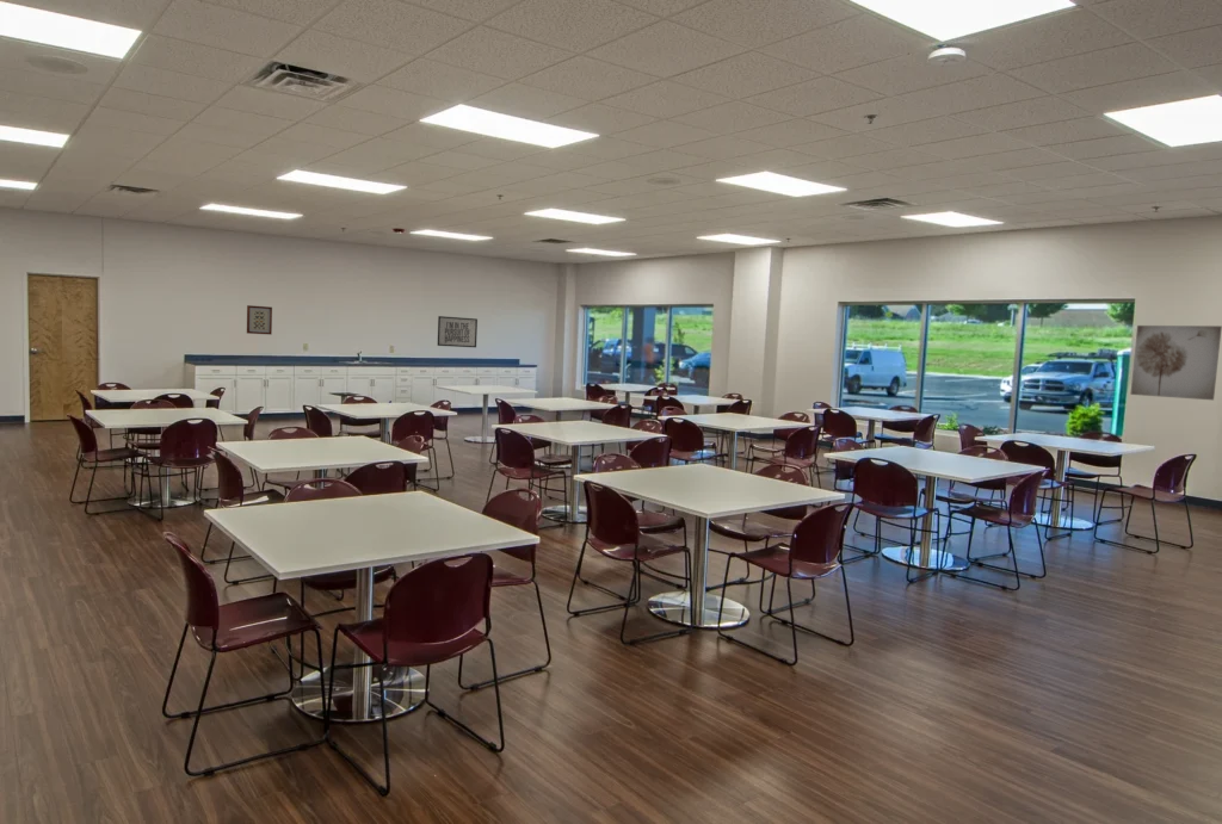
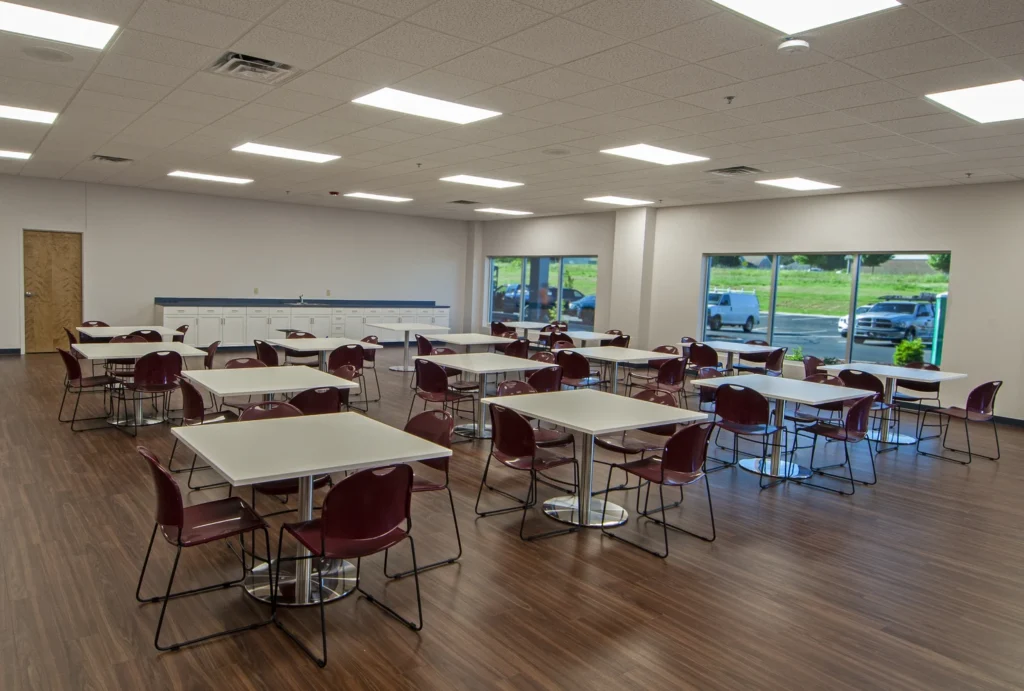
- wall art (259, 320)
- mirror (457, 332)
- wall art (1174, 361)
